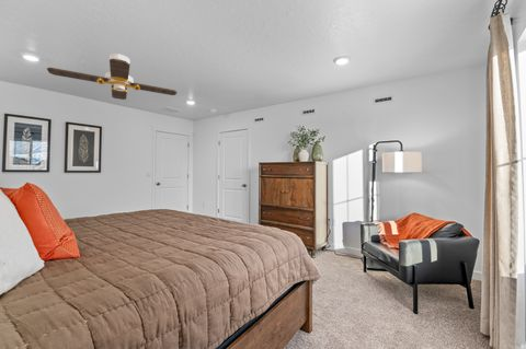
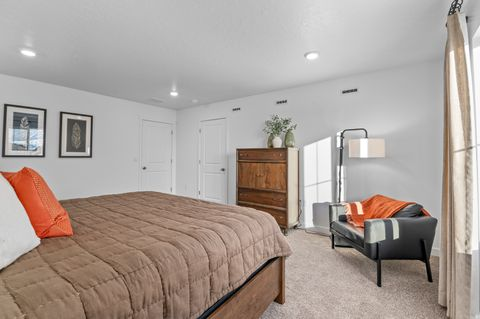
- ceiling fan (119, 73)
